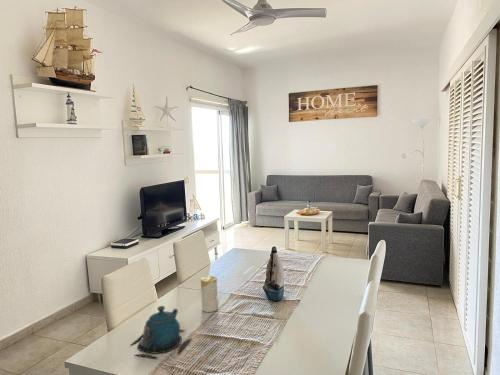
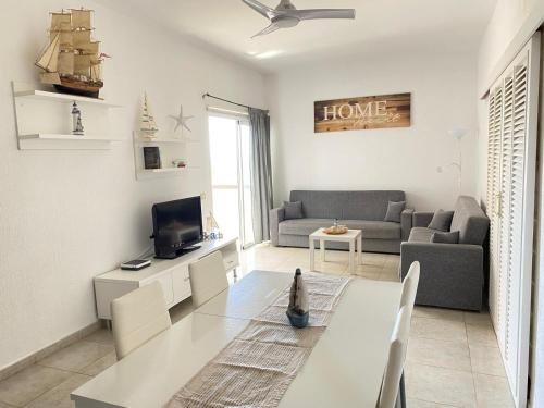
- candle (209, 293)
- teapot (159, 325)
